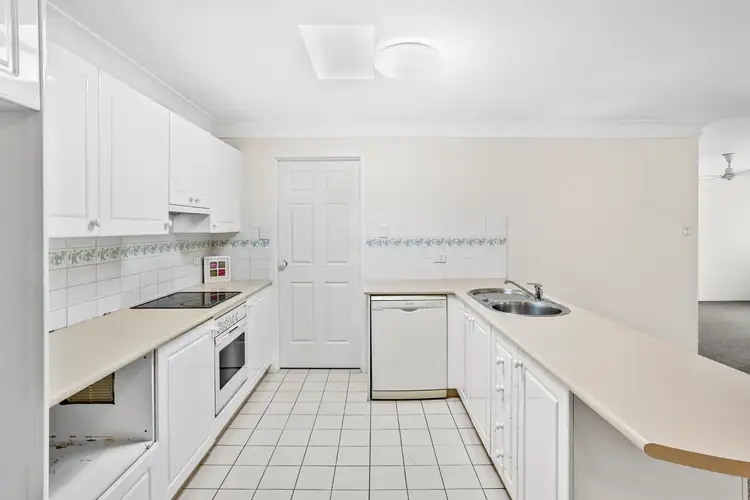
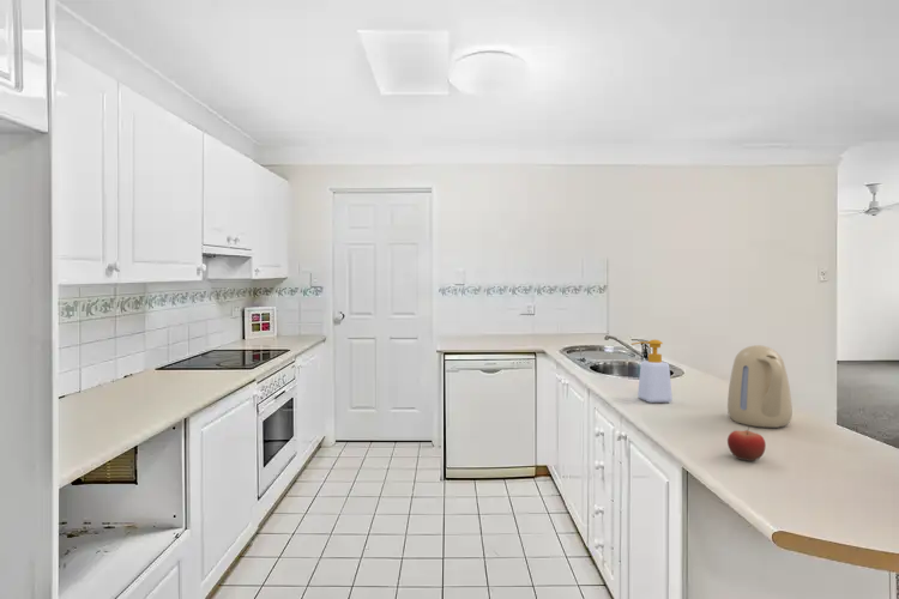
+ kettle (760, 383)
+ fruit (746, 442)
+ soap bottle (648, 369)
